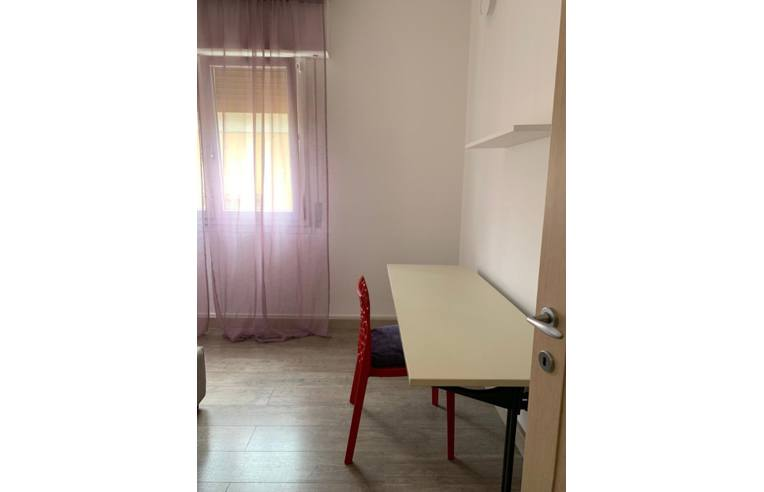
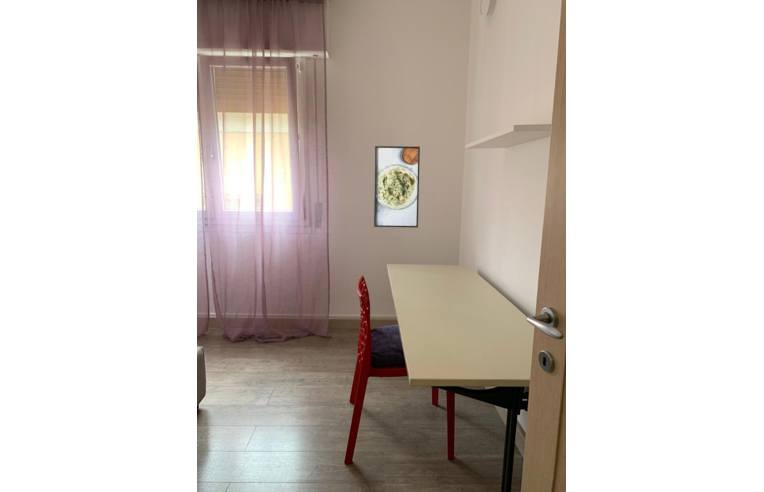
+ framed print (396, 187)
